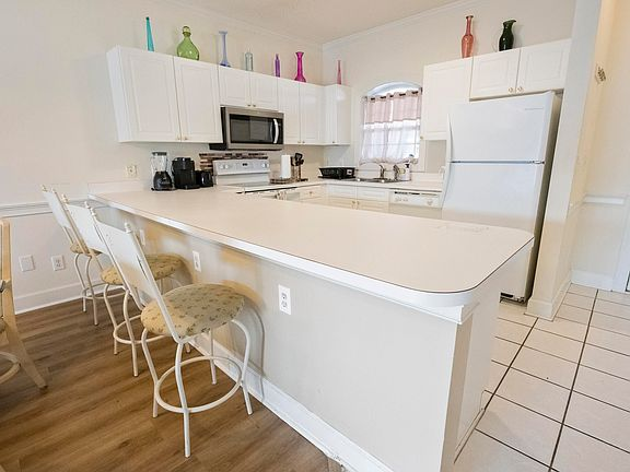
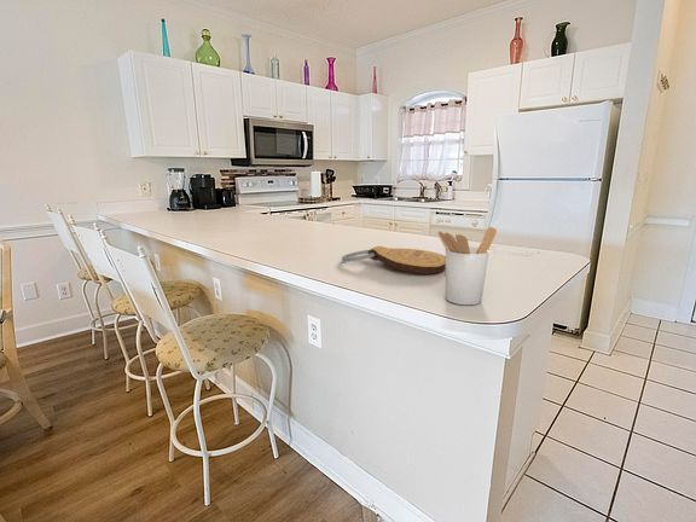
+ key chain (392, 256)
+ utensil holder (460, 265)
